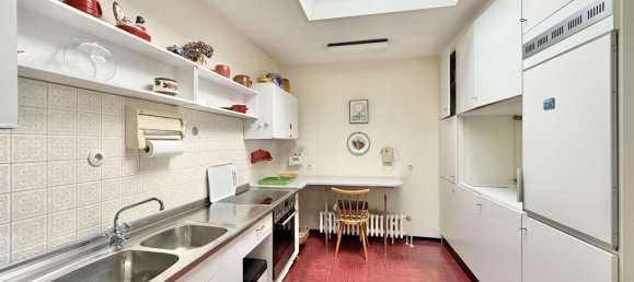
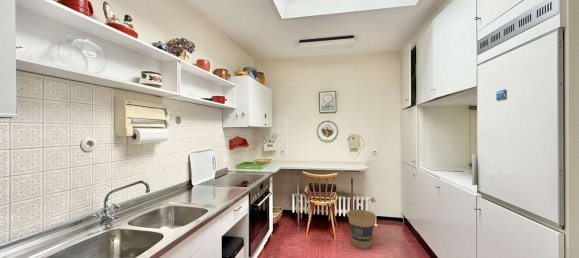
+ trash can (361, 229)
